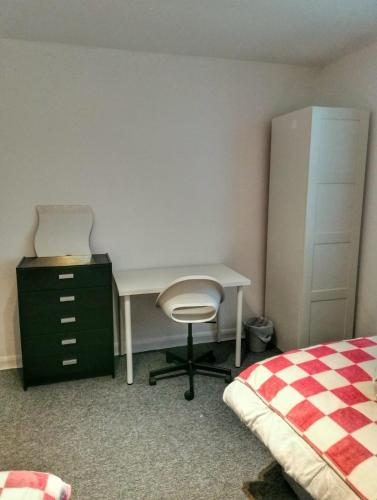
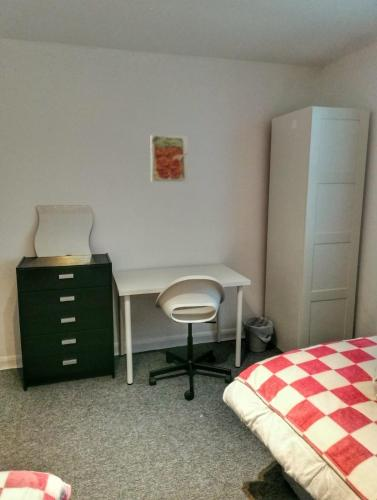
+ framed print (169, 159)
